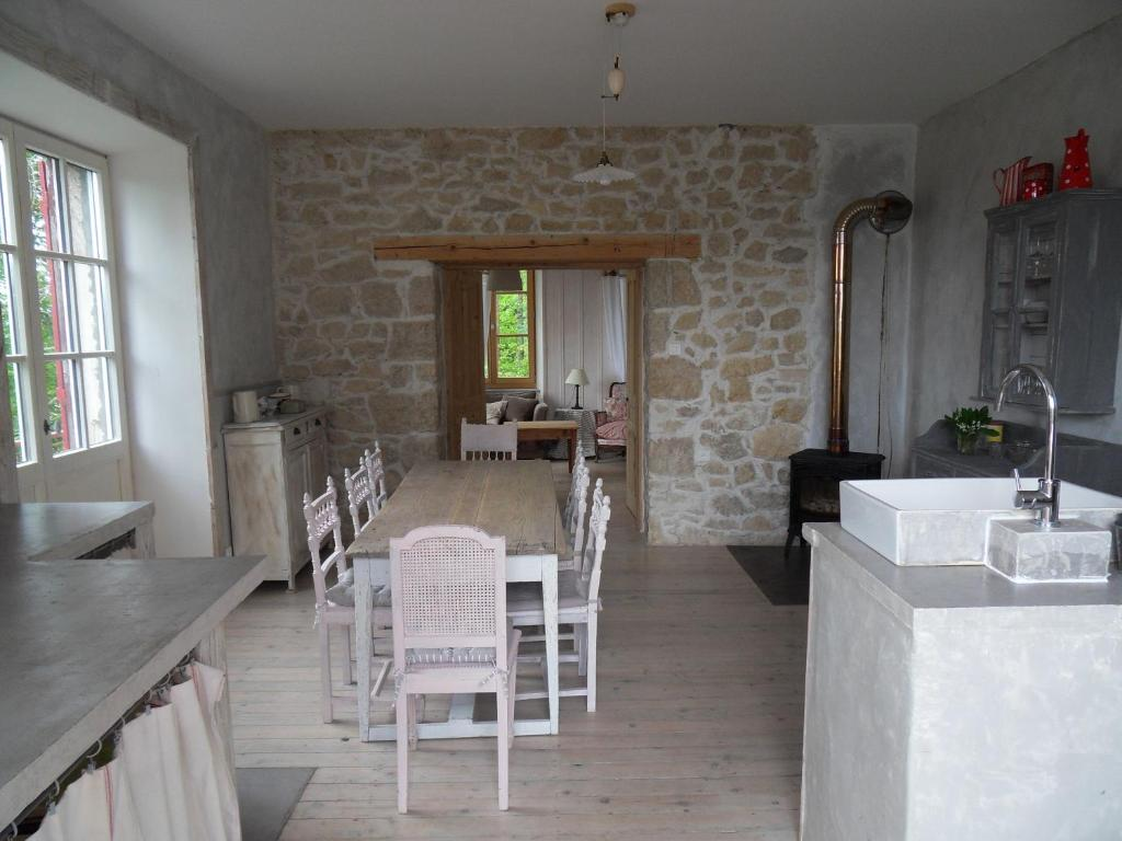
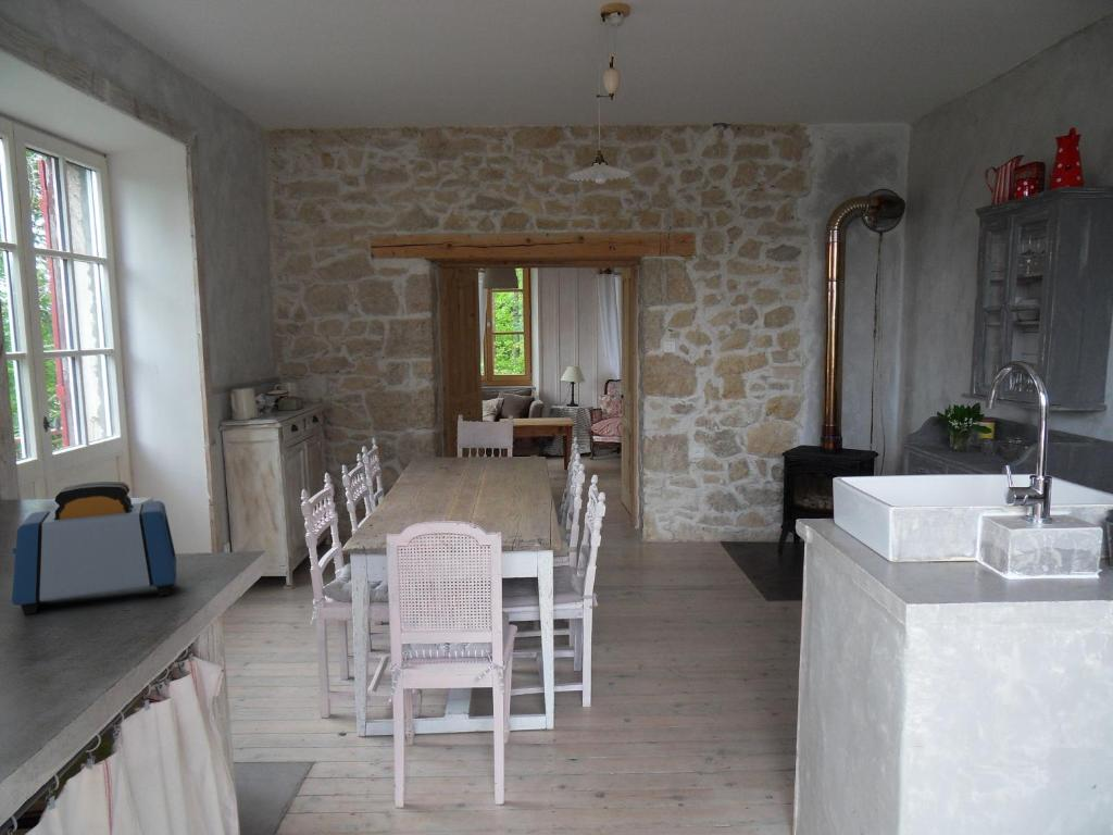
+ toaster (97, 539)
